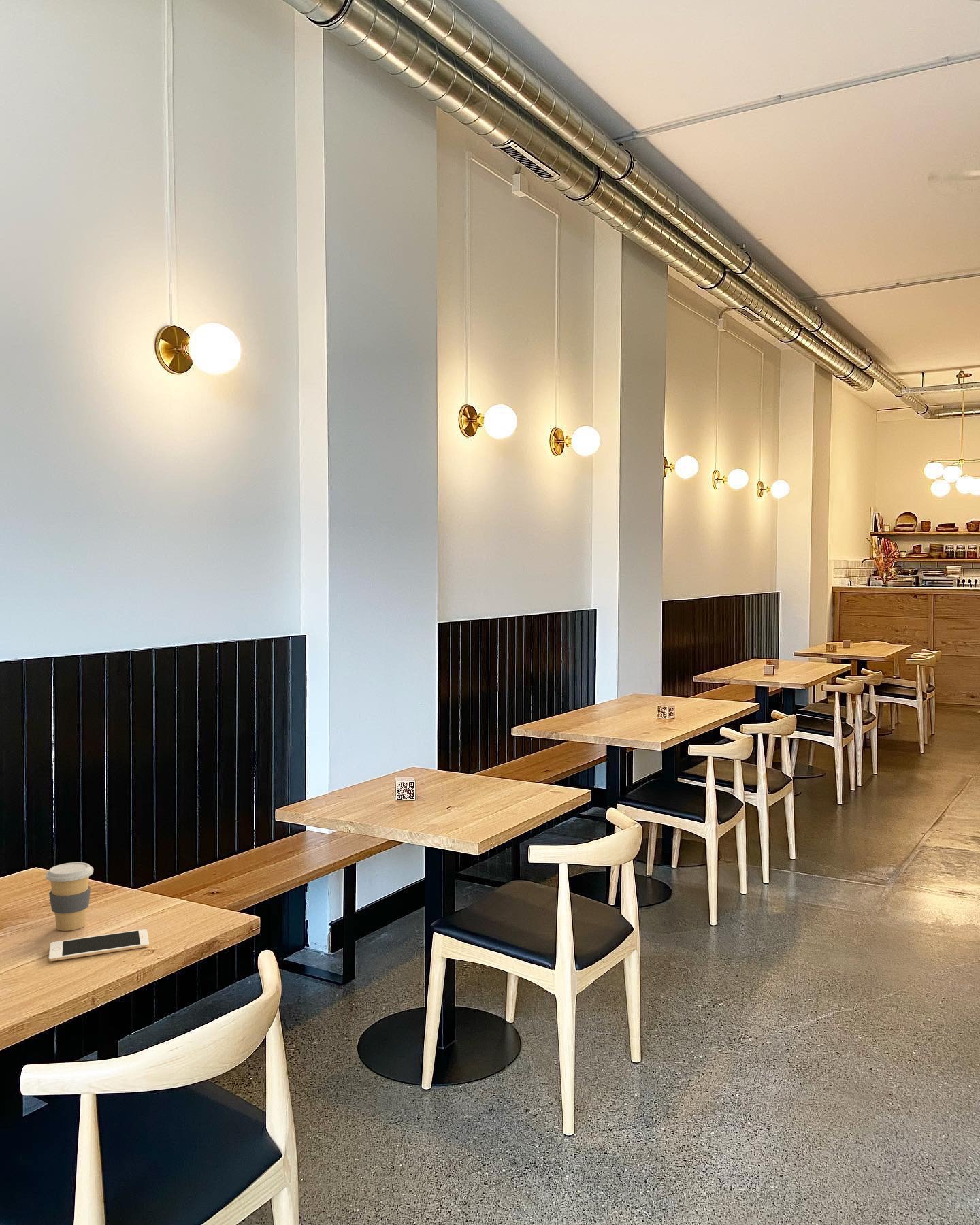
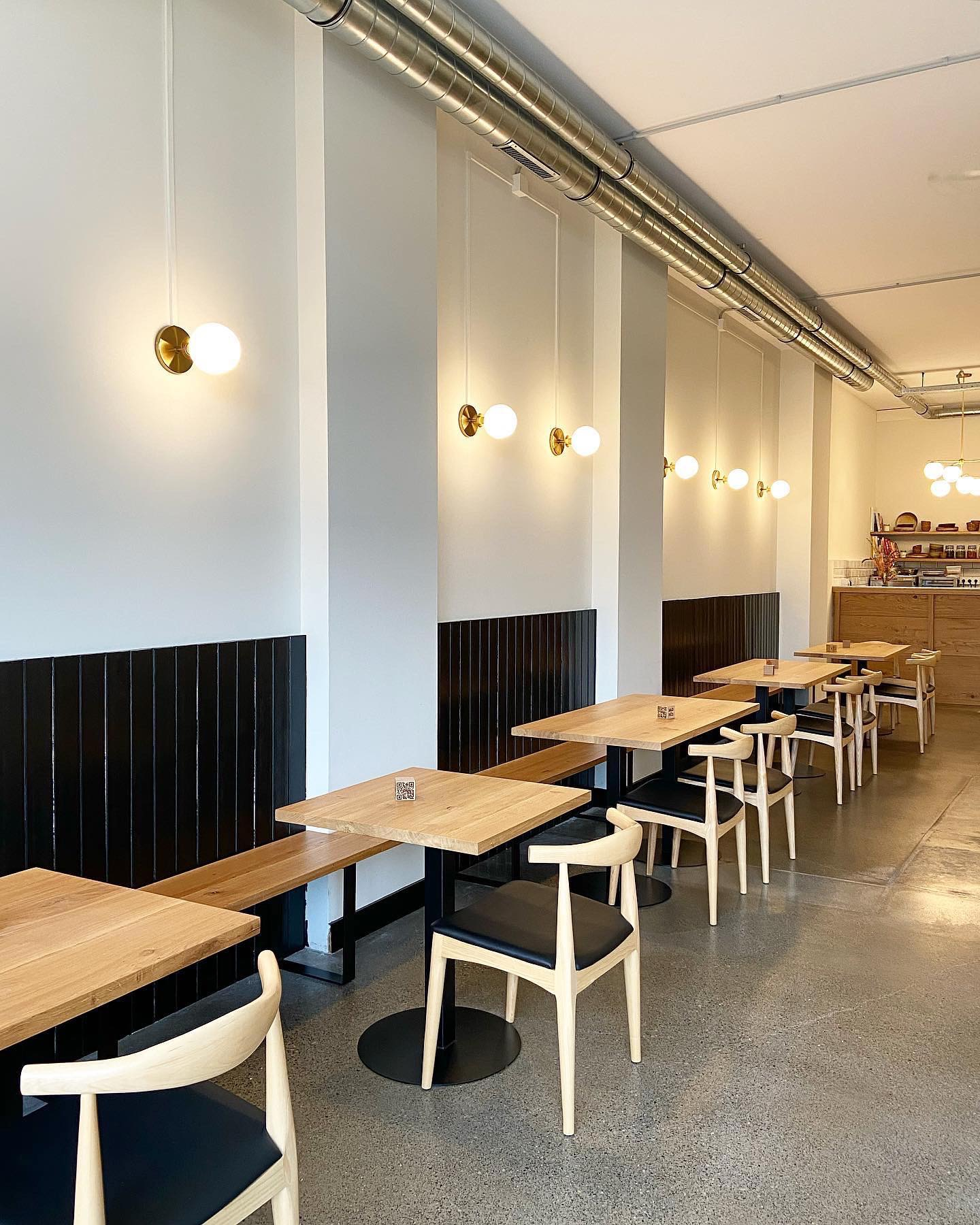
- cell phone (99, 945)
- coffee cup (70, 896)
